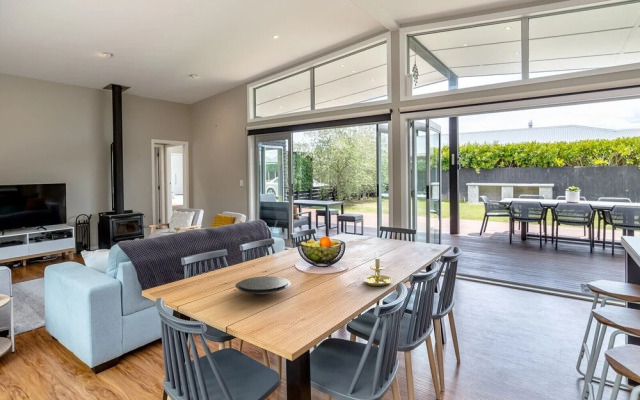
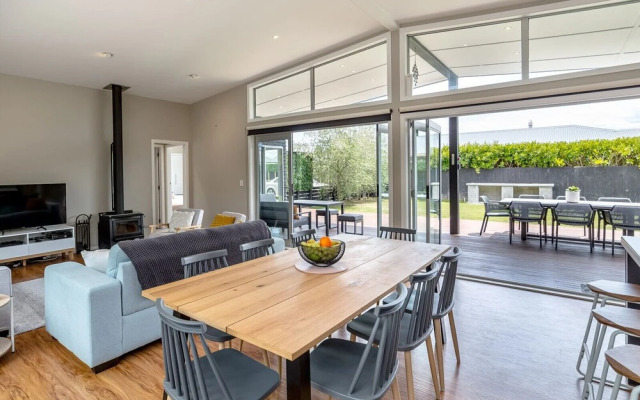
- candle holder (376, 266)
- plate (263, 287)
